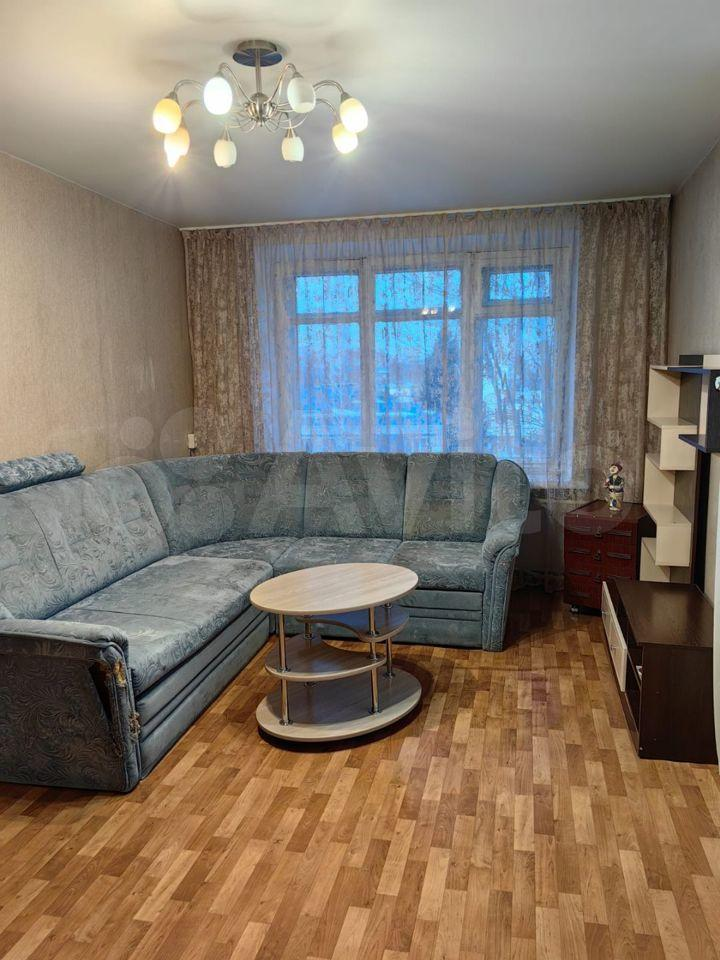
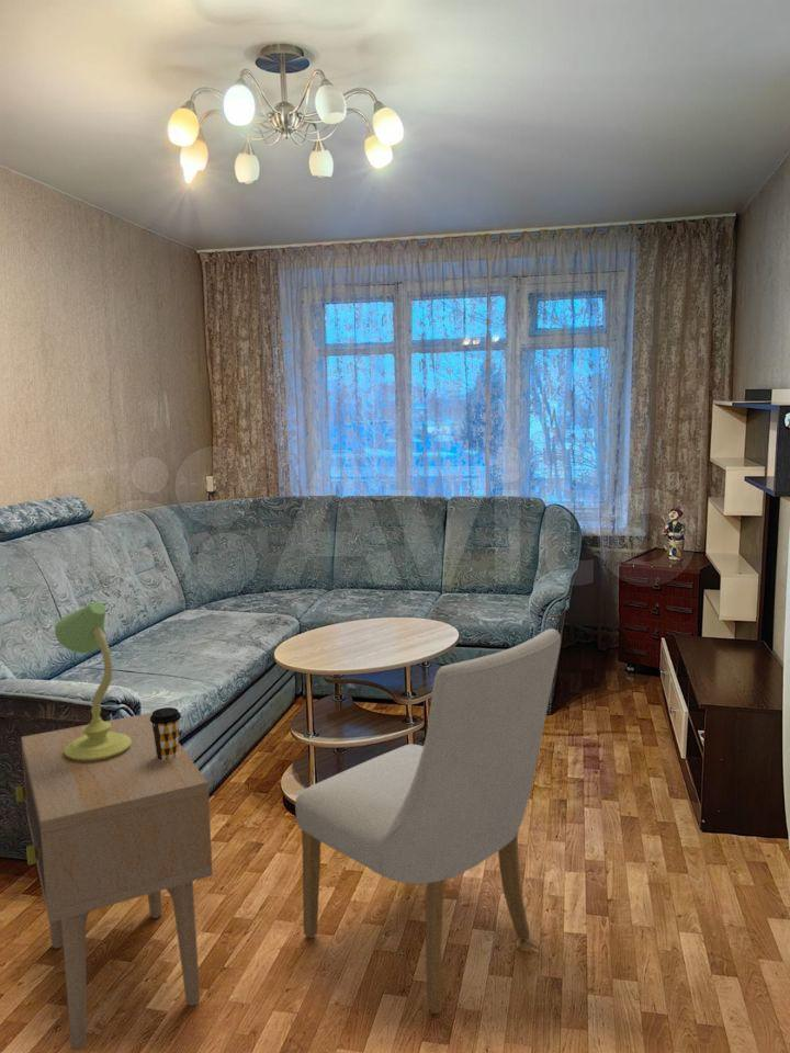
+ chair (430, 791)
+ coffee cup (166, 734)
+ table lamp (102, 679)
+ side table (109, 868)
